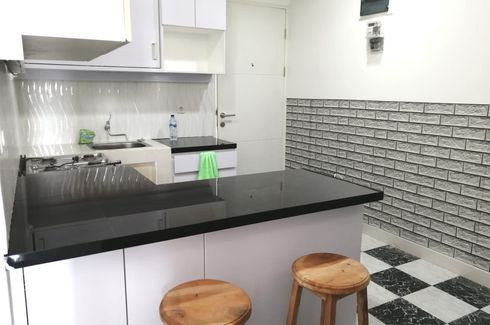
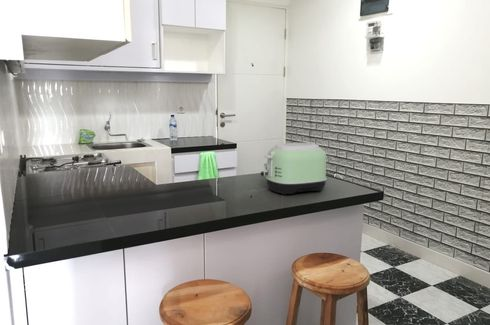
+ toaster (294, 167)
